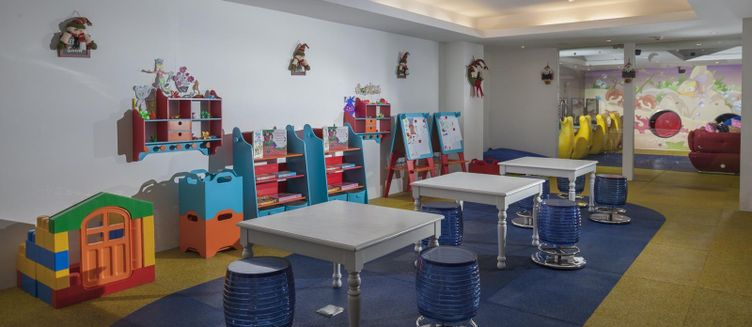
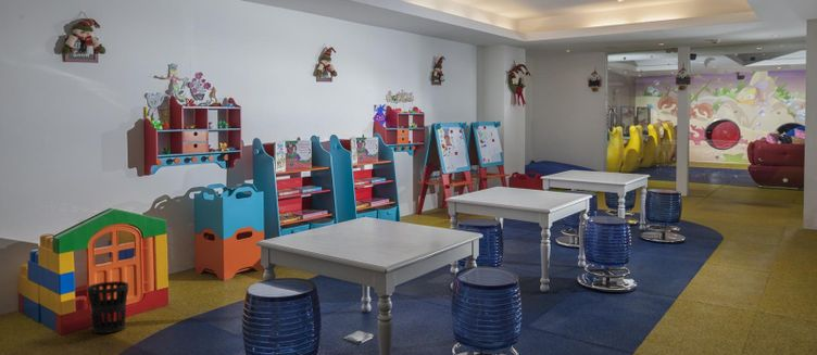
+ wastebasket (109, 307)
